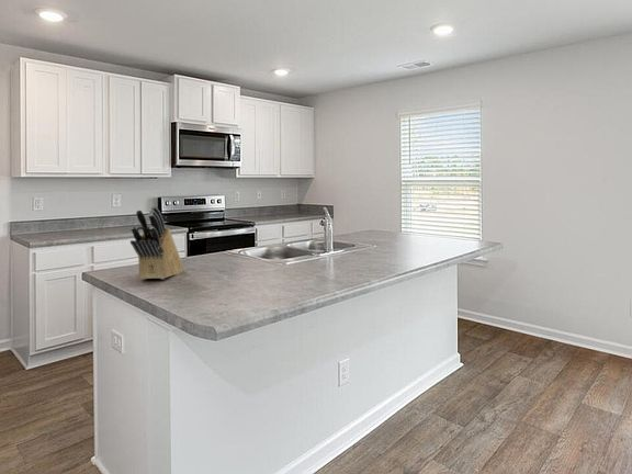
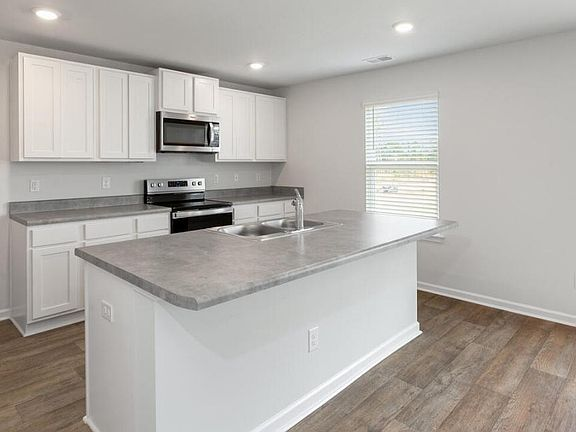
- knife block (158, 241)
